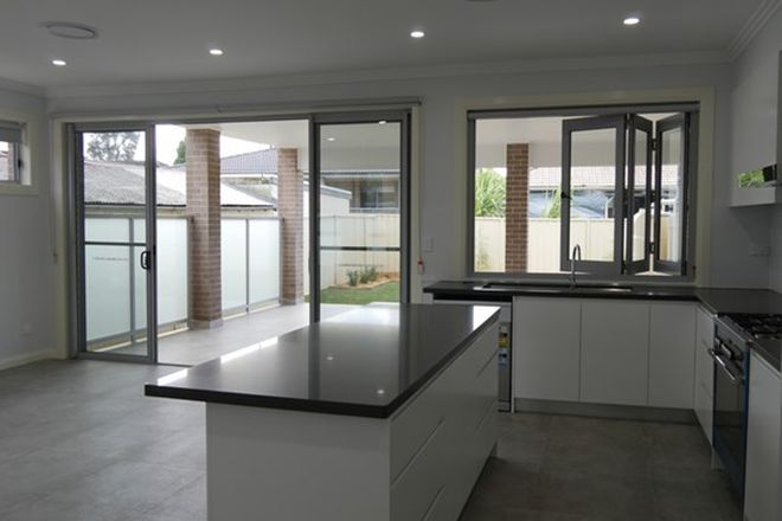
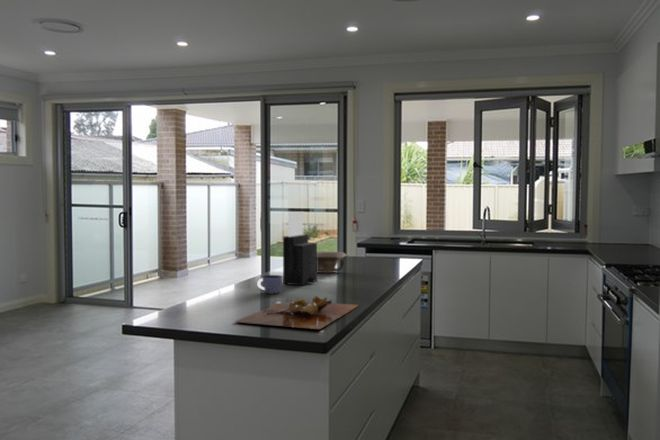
+ cup (269, 284)
+ cutting board (301, 305)
+ knife block (302, 247)
+ bowl (326, 262)
